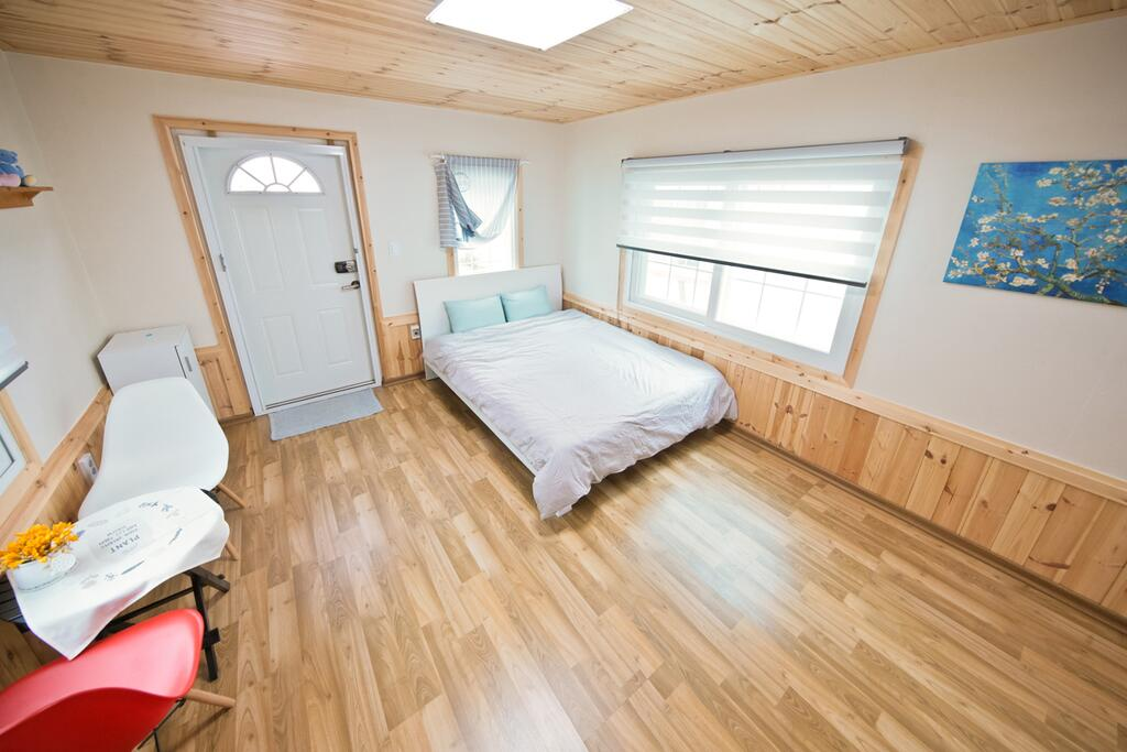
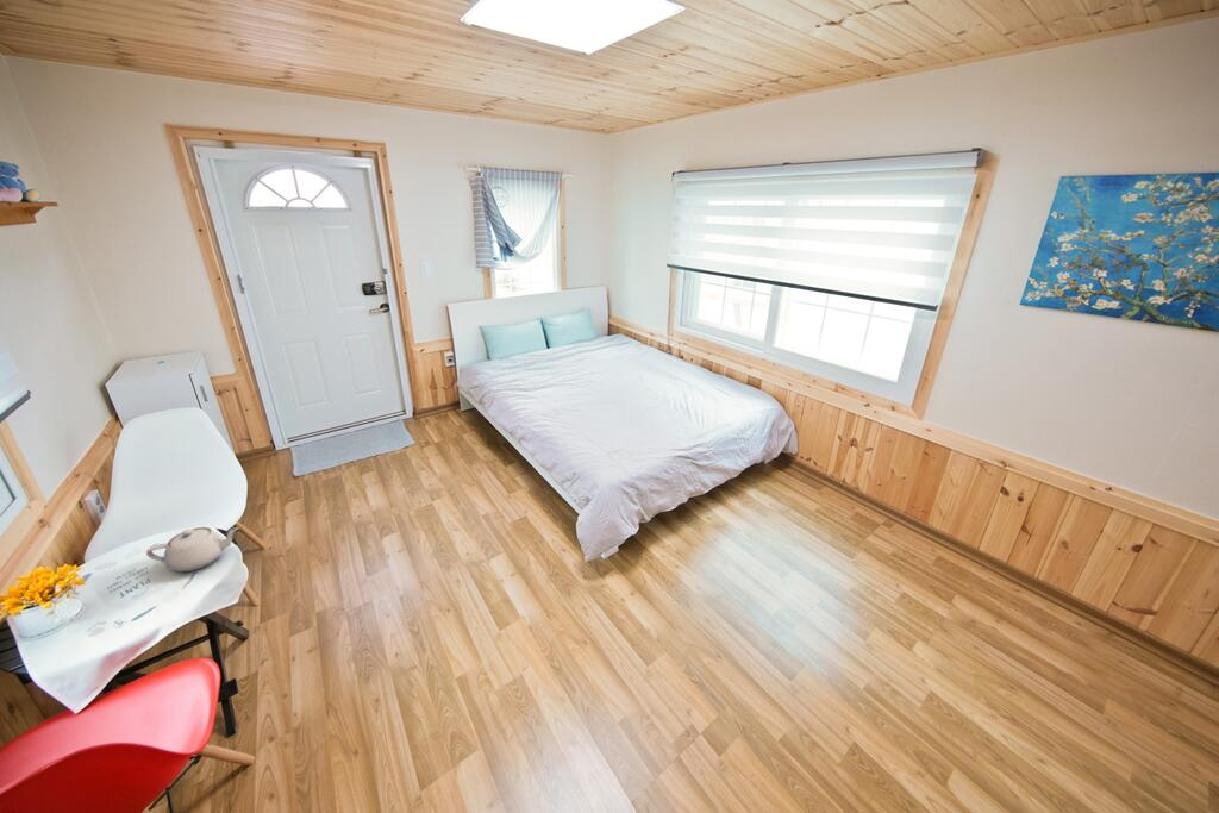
+ teapot (195, 544)
